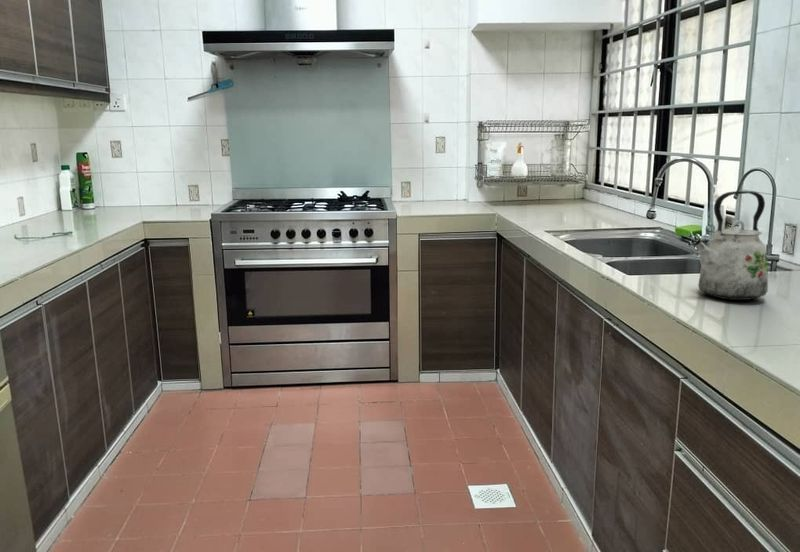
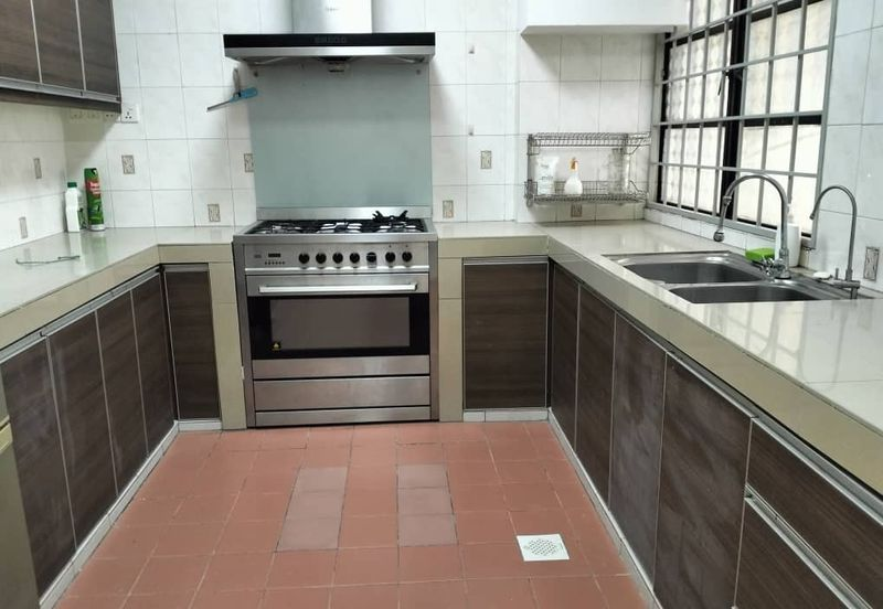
- kettle (727, 245)
